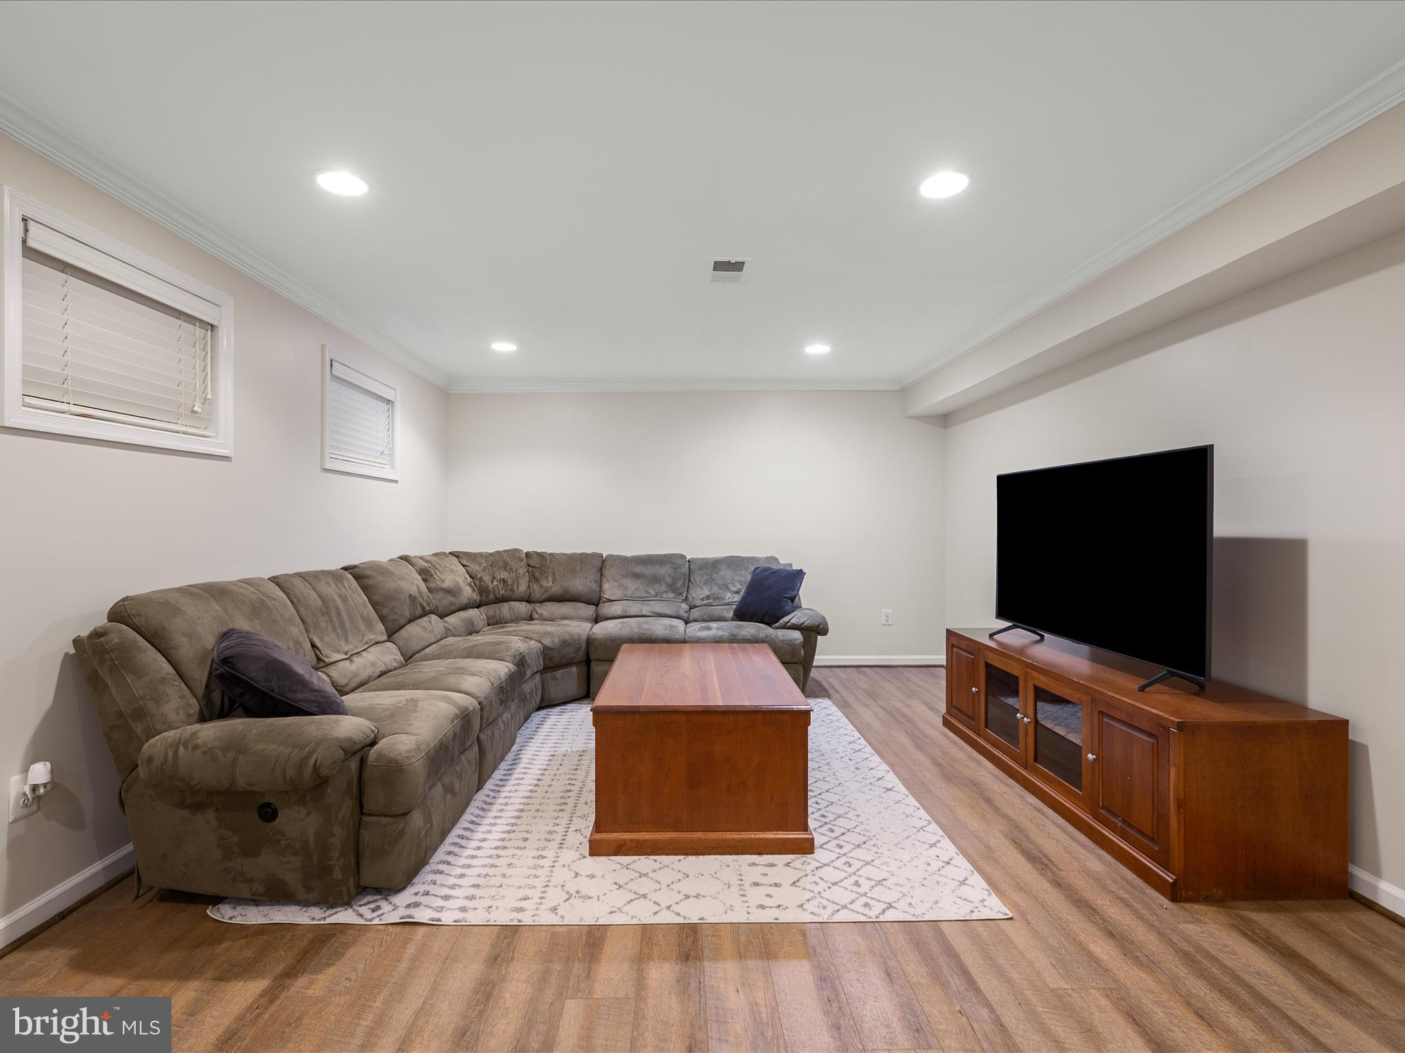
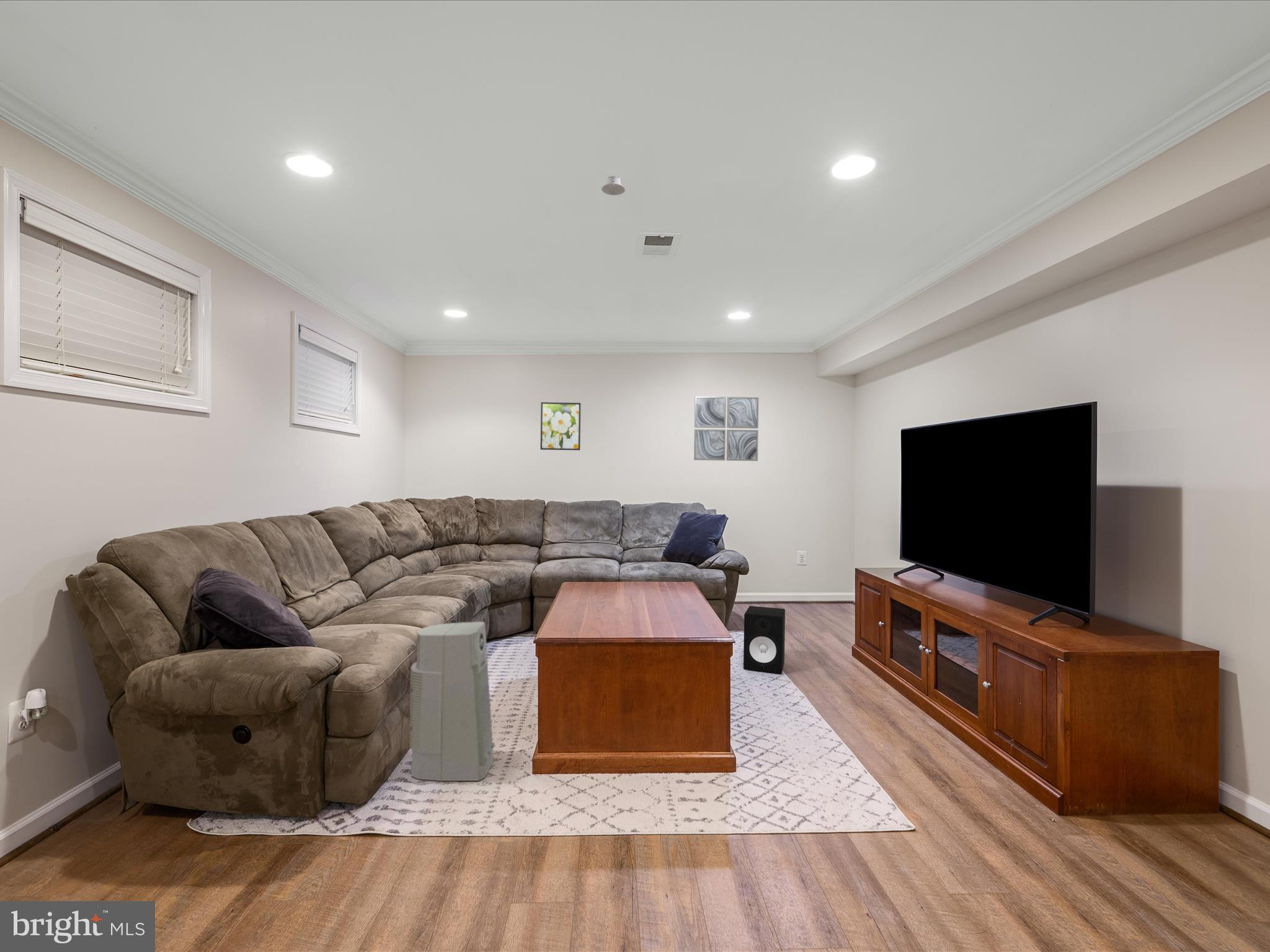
+ recessed light (613, 185)
+ wall art (727, 428)
+ speaker (765, 638)
+ air purifier (452, 697)
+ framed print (561, 426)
